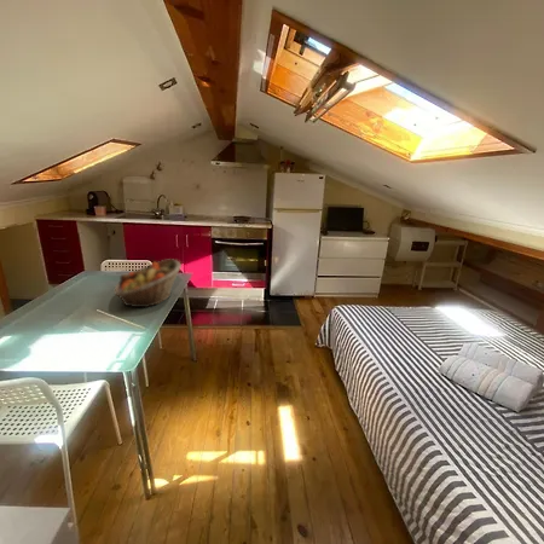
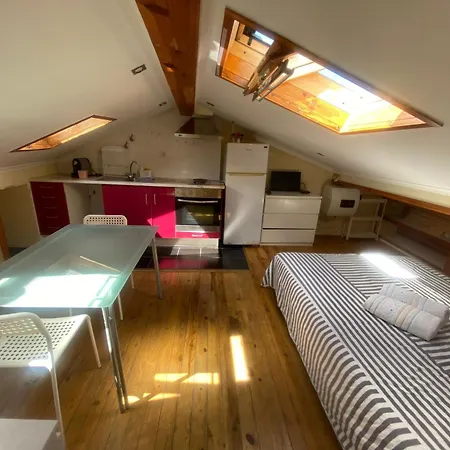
- fruit basket (149, 280)
